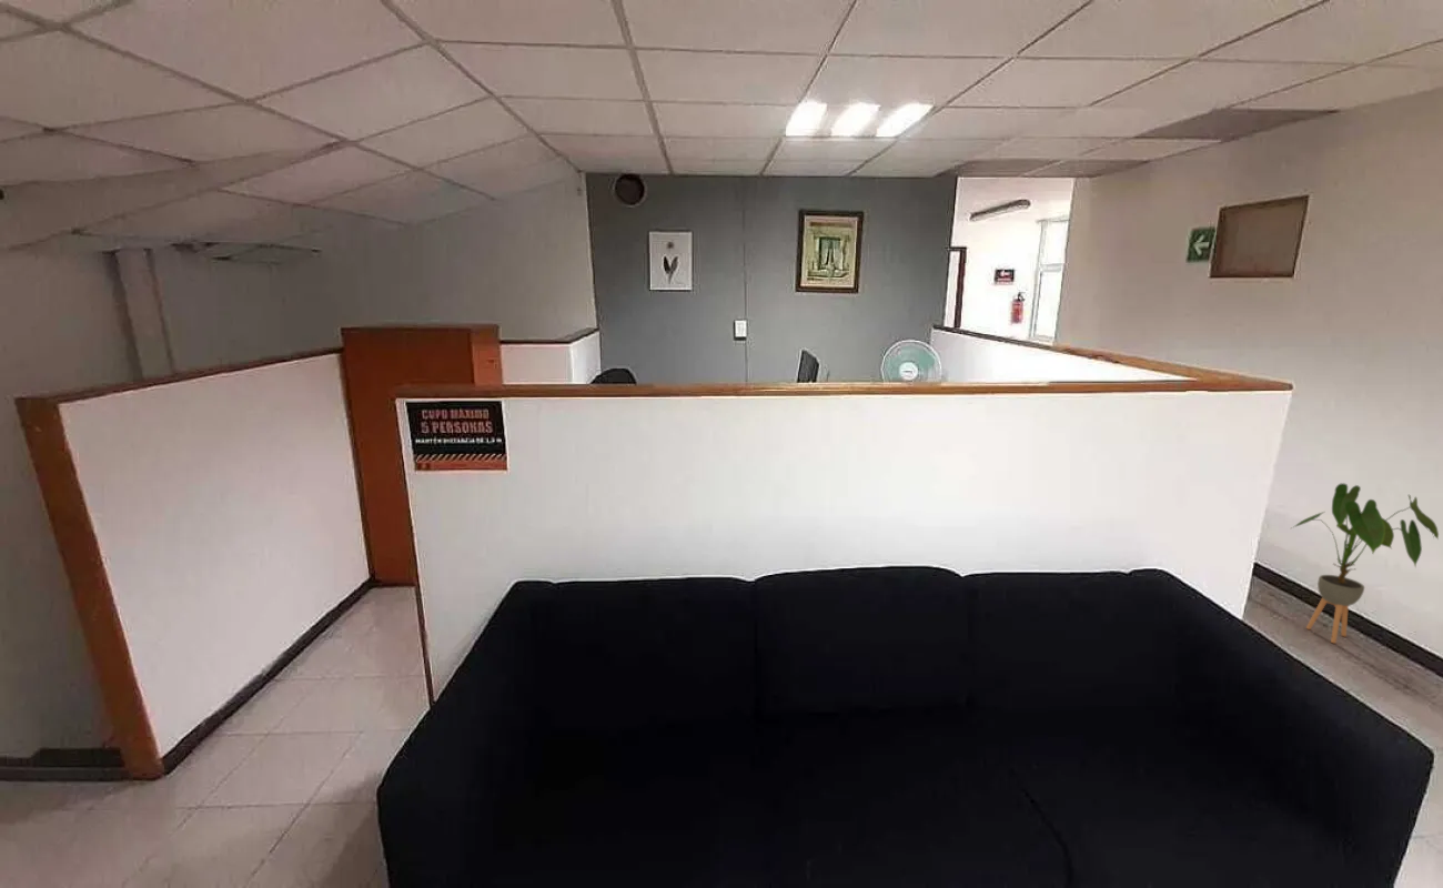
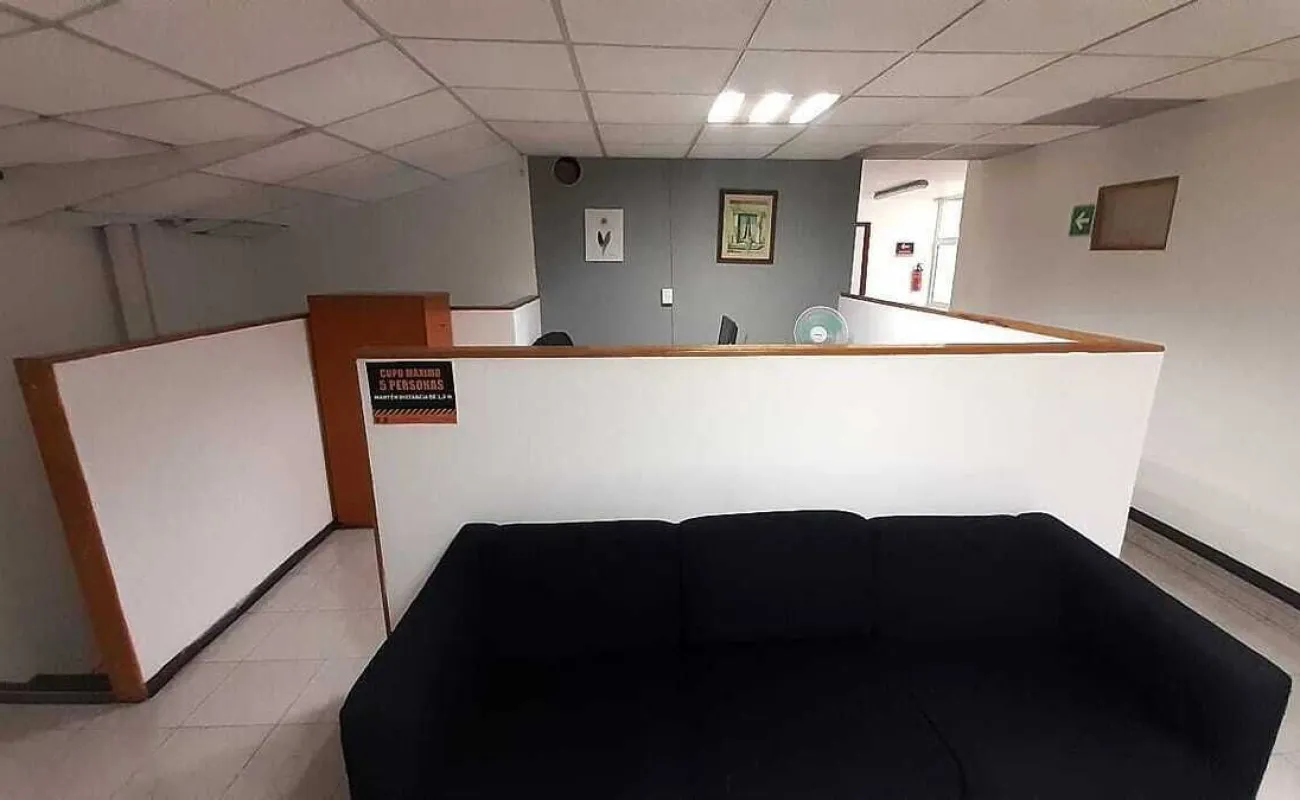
- house plant (1355, 568)
